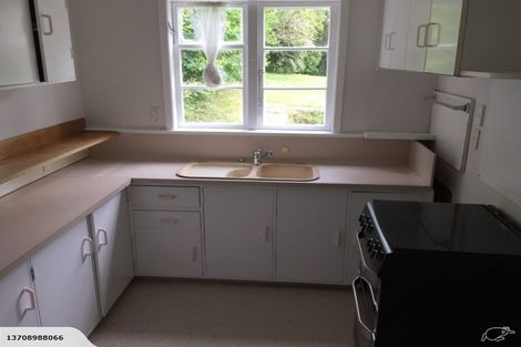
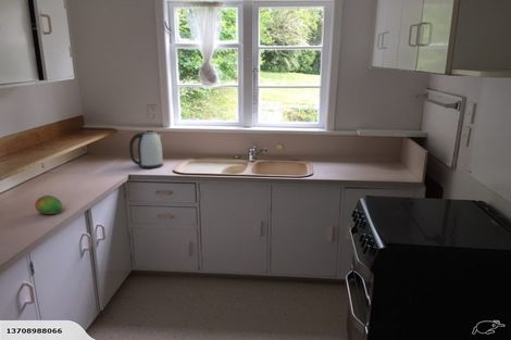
+ kettle (146, 149)
+ fruit (49, 204)
